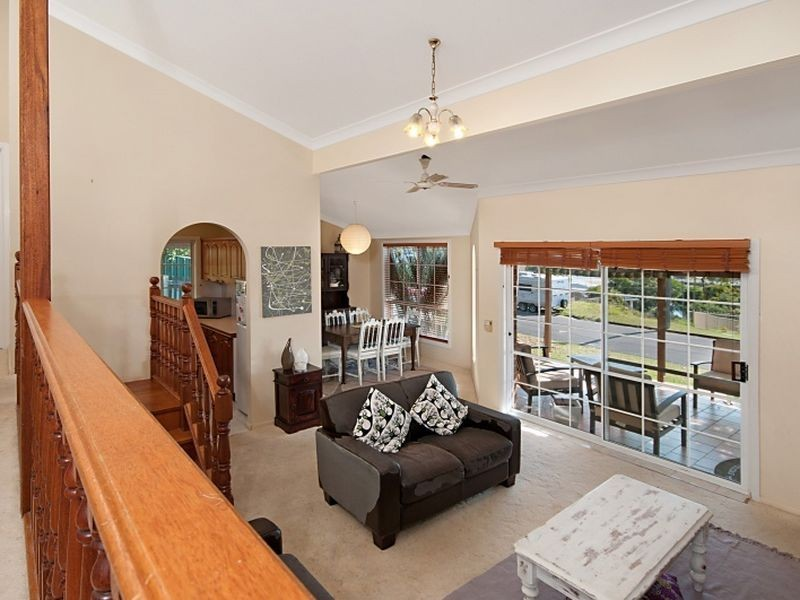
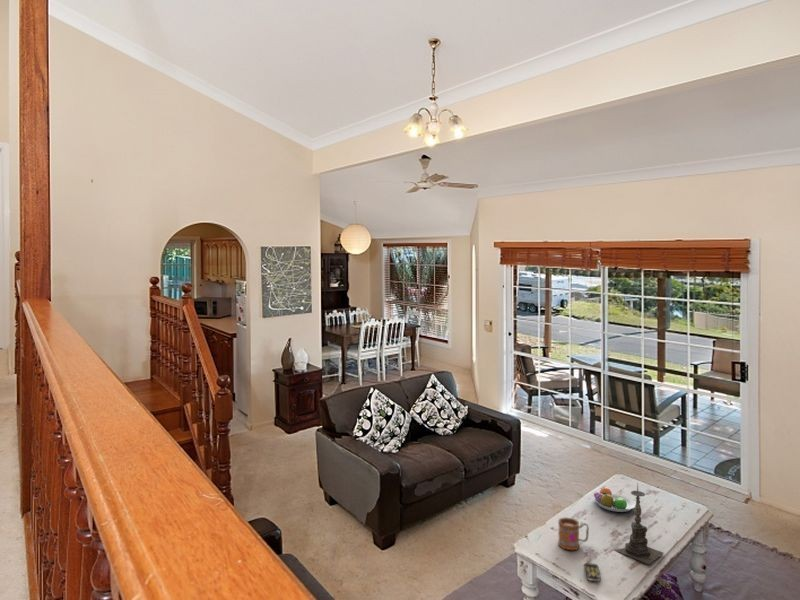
+ fruit bowl (614, 498)
+ remote control (592, 571)
+ candle holder (638, 517)
+ mug (573, 533)
